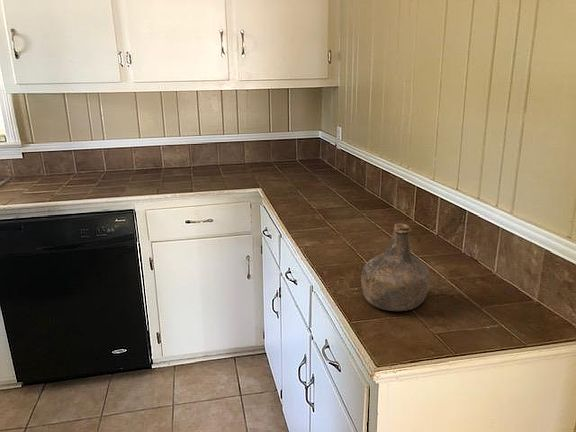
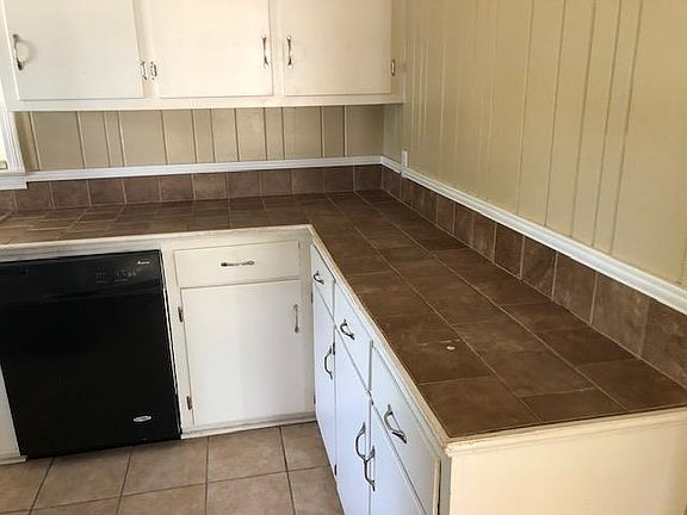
- bottle (396, 263)
